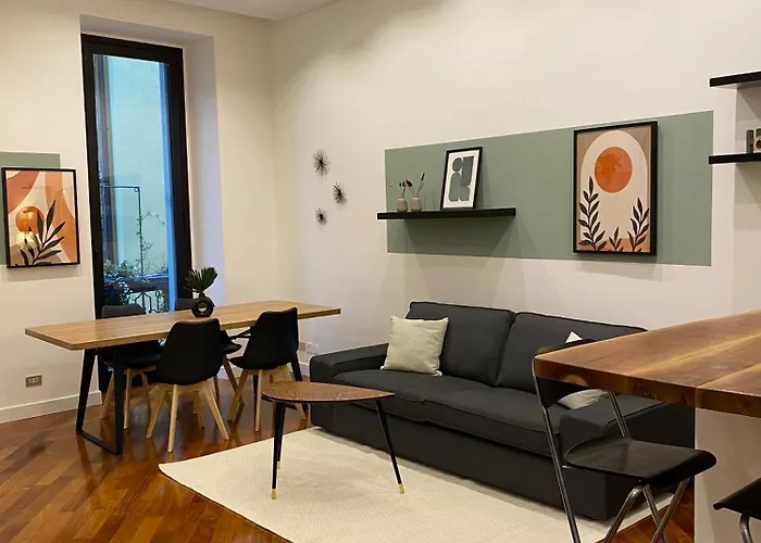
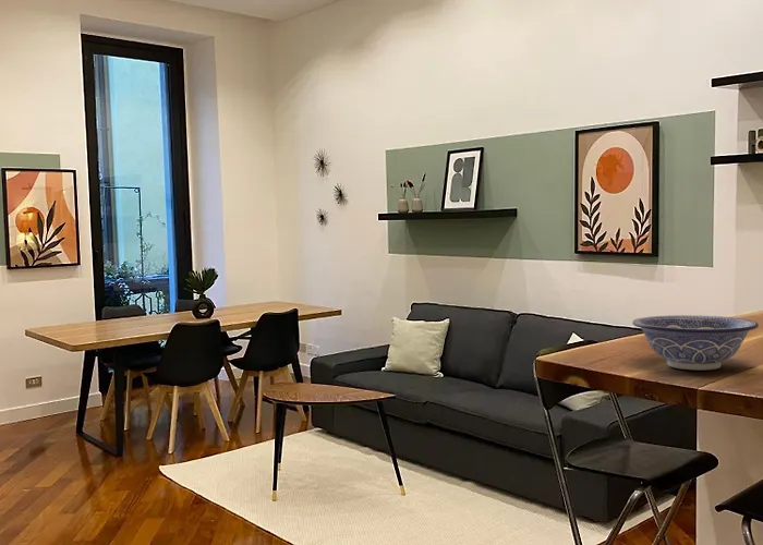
+ decorative bowl (693, 343)
